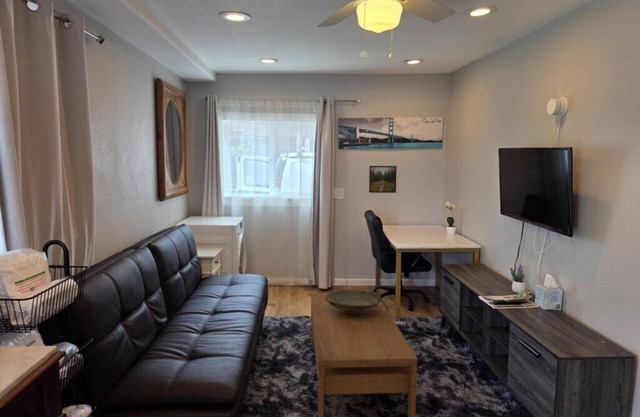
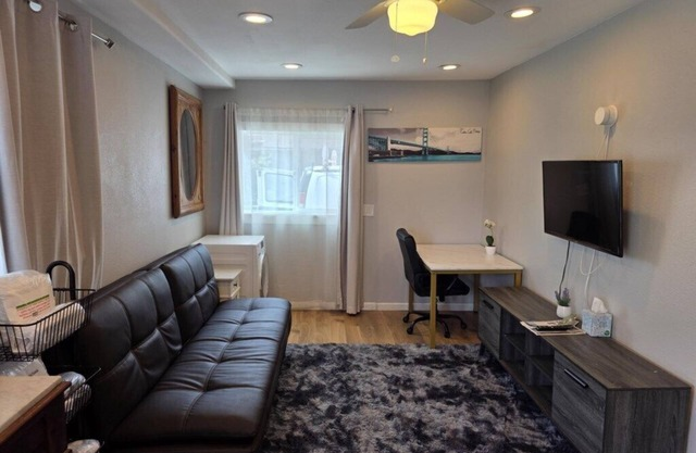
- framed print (382, 179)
- coffee table (352, 348)
- decorative bowl (353, 303)
